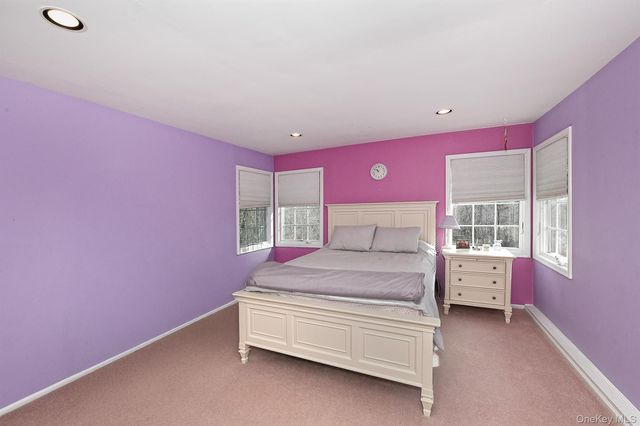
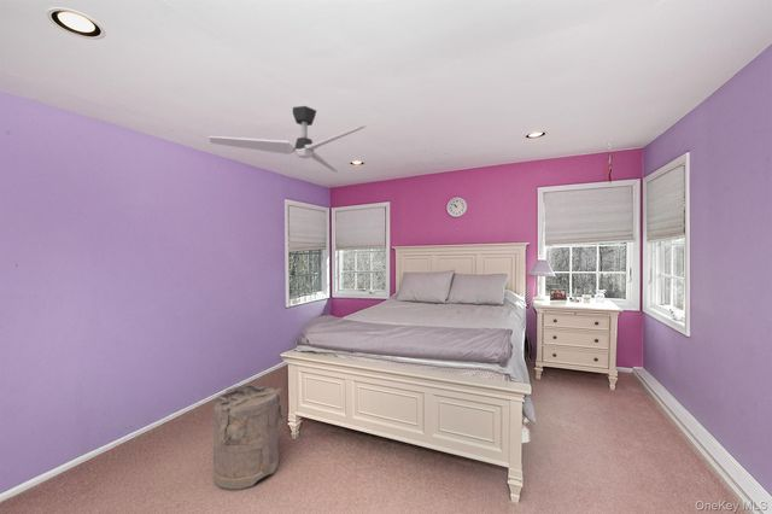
+ ceiling fan (281, 140)
+ laundry hamper (250, 428)
